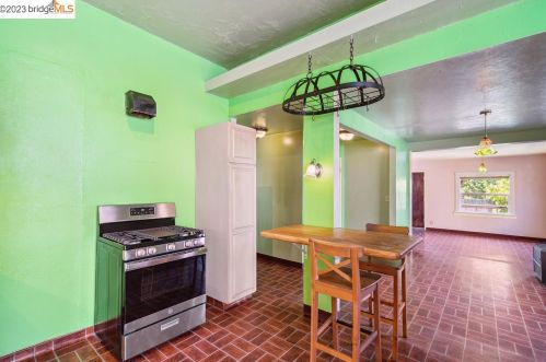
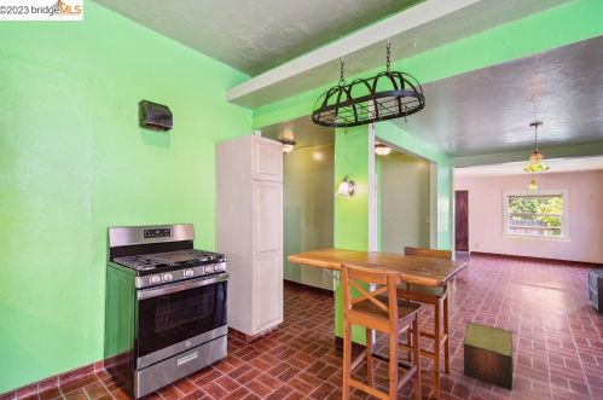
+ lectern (487, 354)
